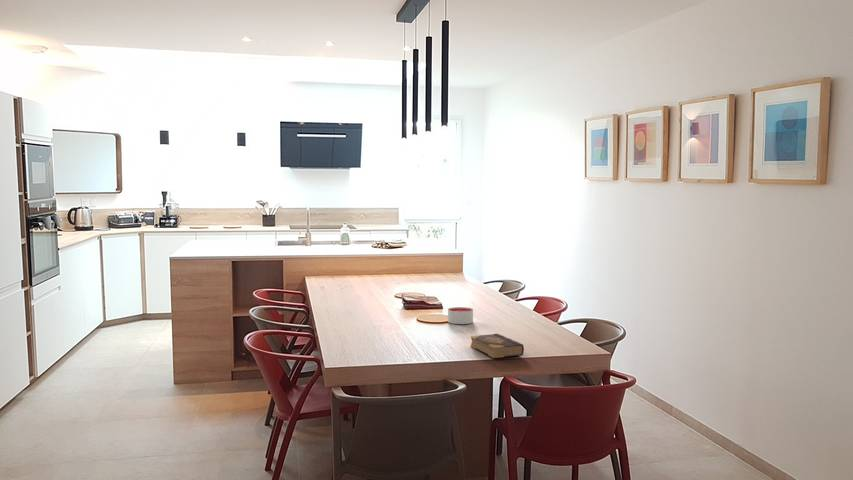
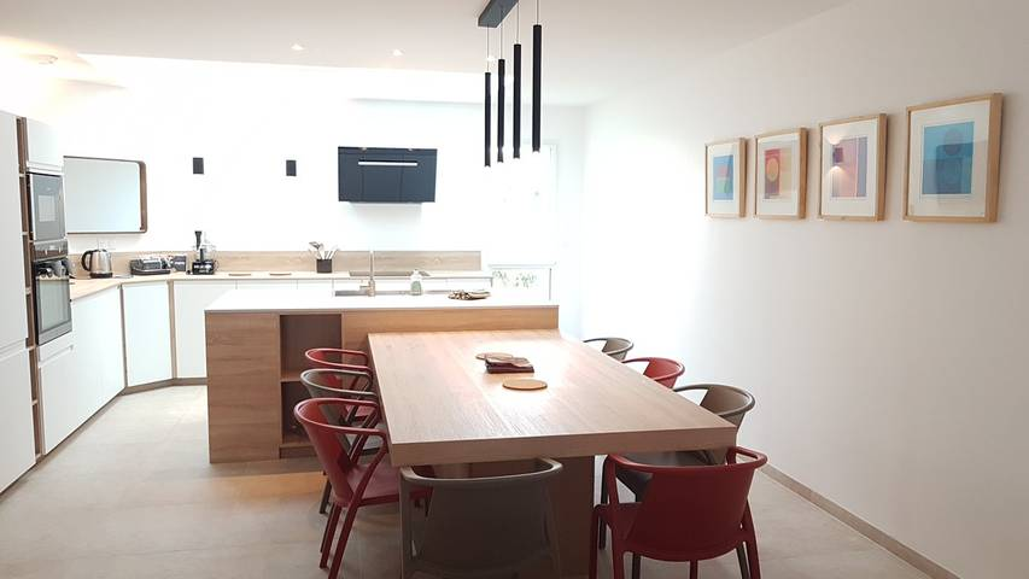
- candle (460, 315)
- book (494, 344)
